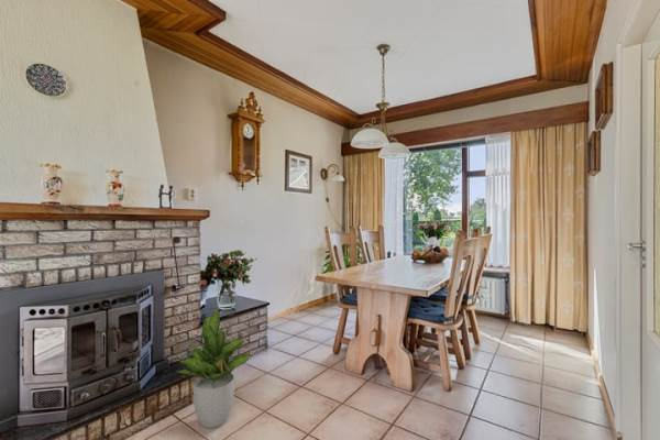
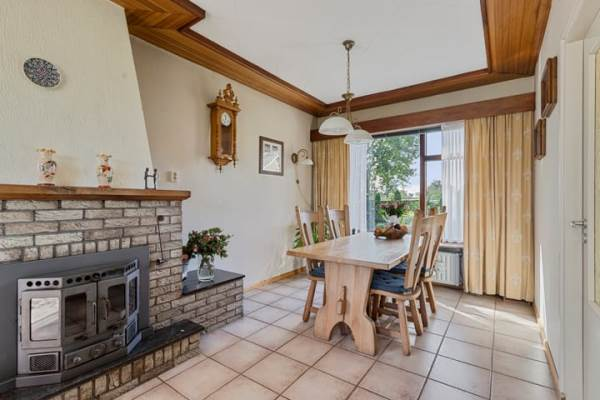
- potted plant (215, 367)
